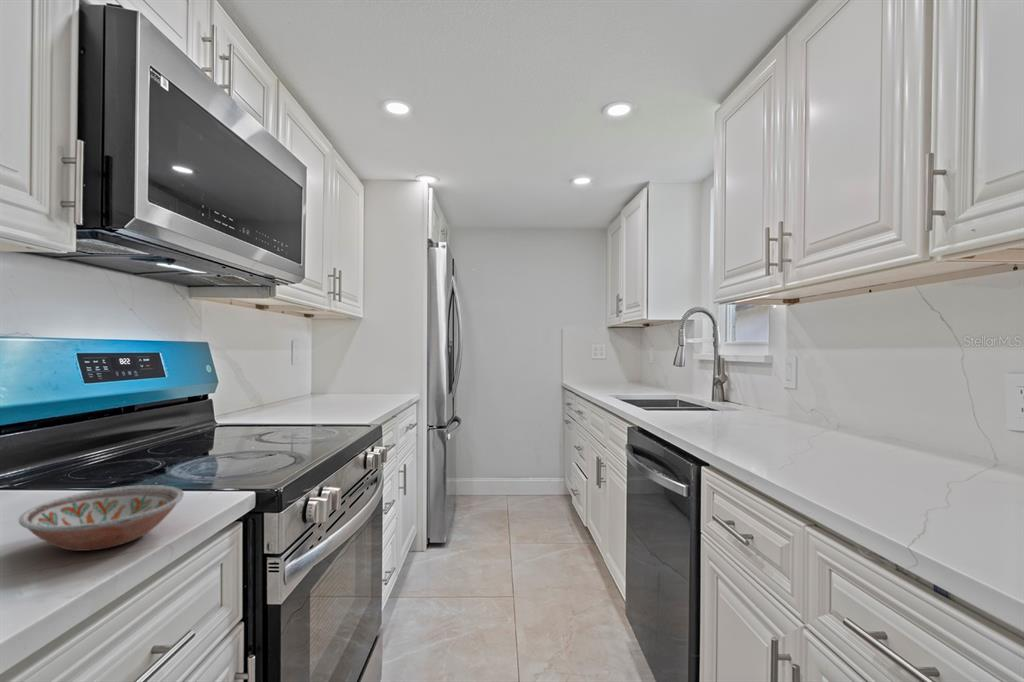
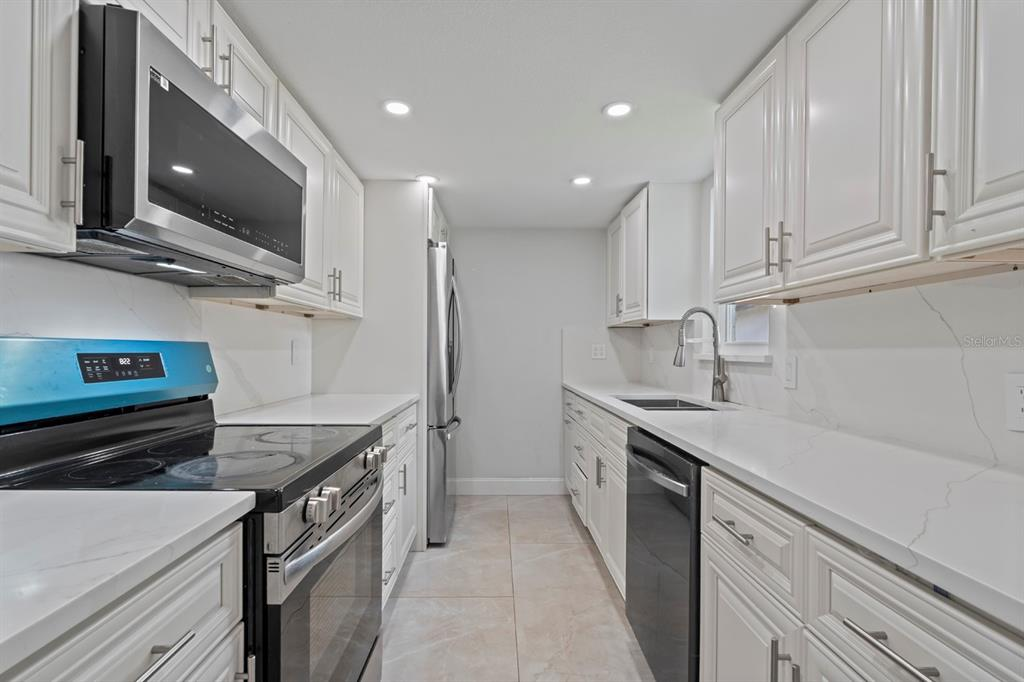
- bowl (107, 521)
